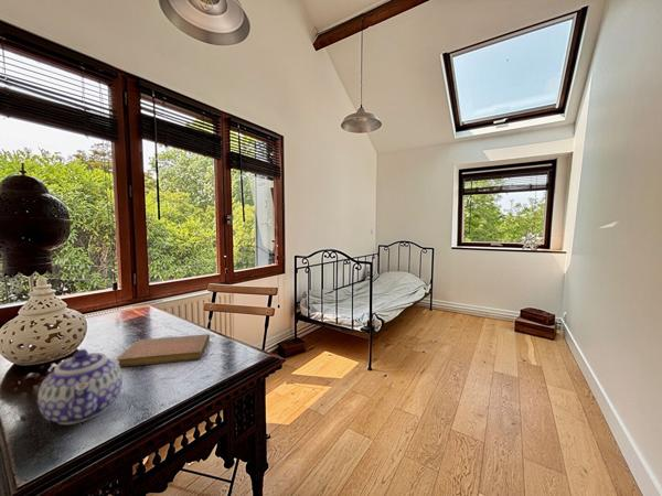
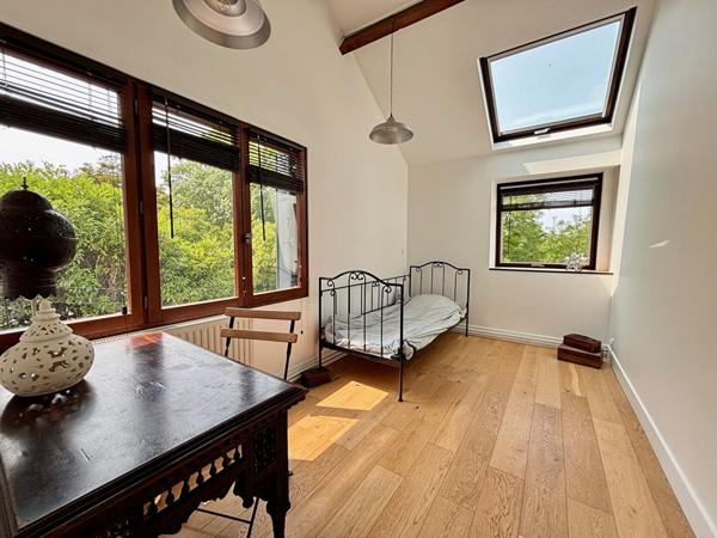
- teapot (83, 380)
- notebook (168, 348)
